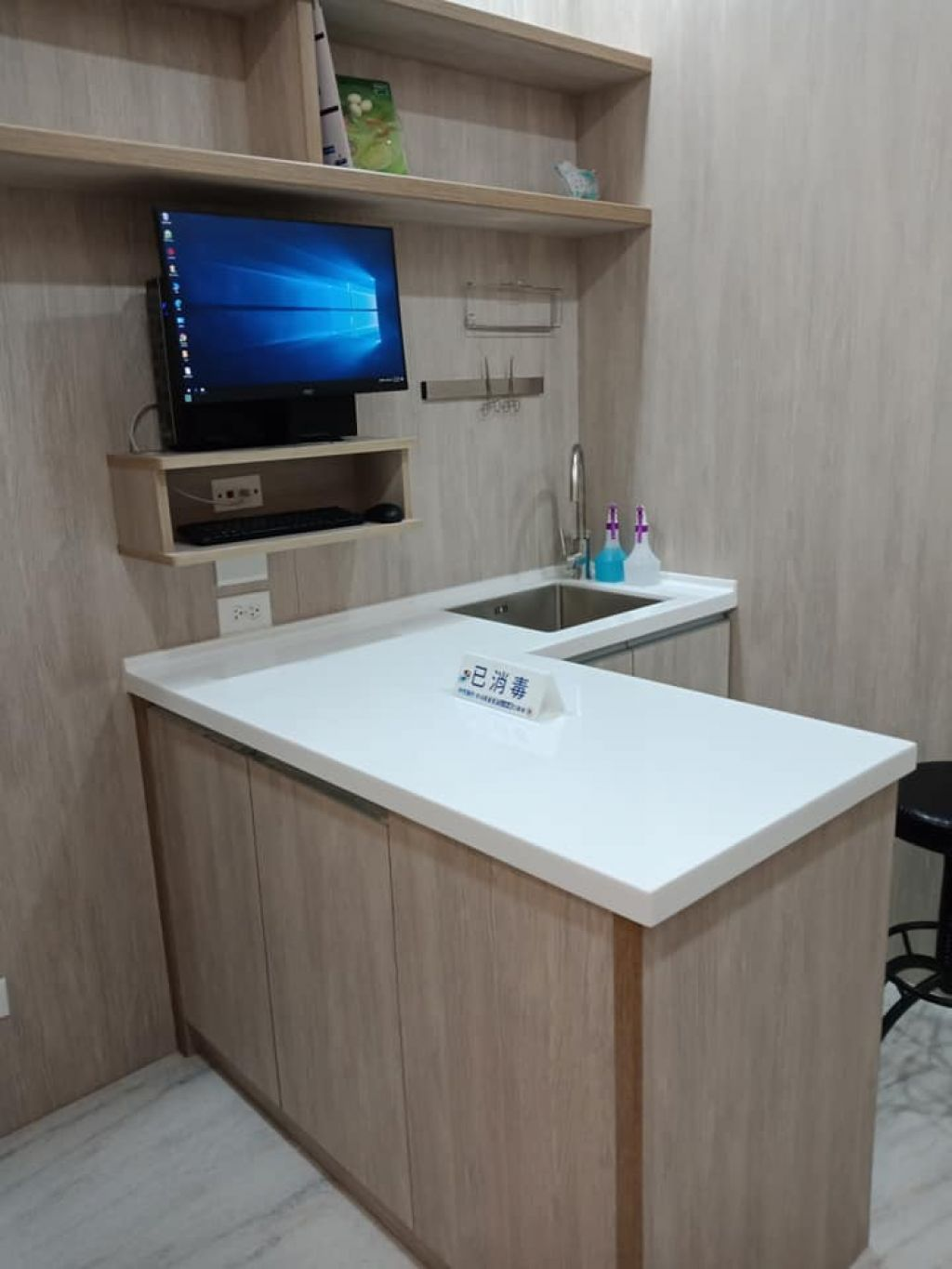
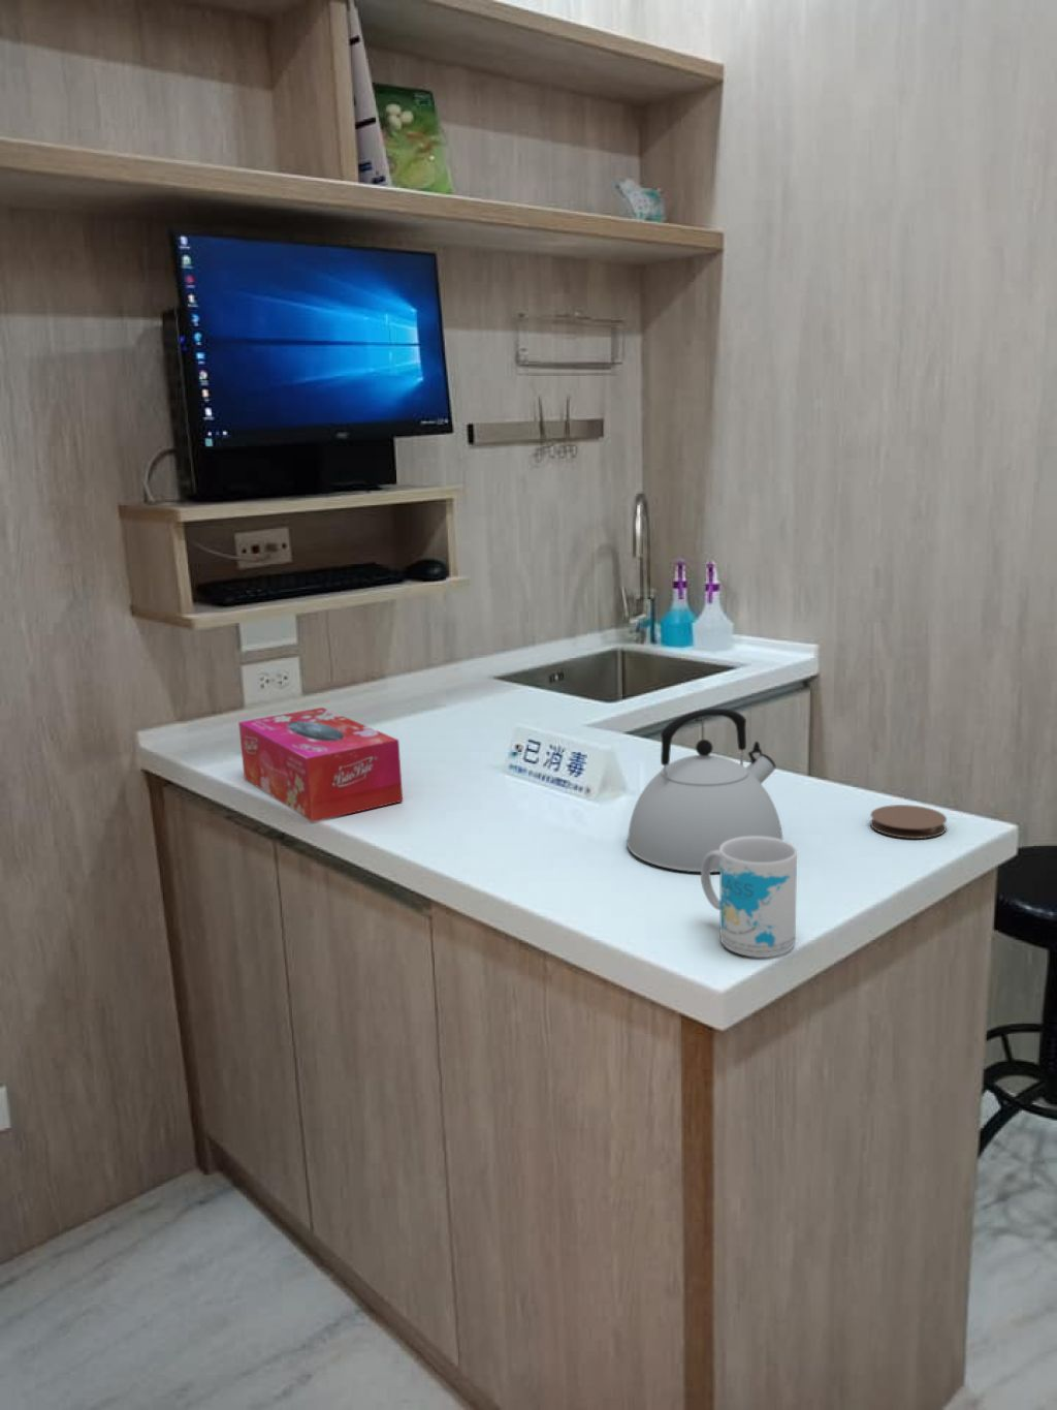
+ coaster (907, 820)
+ kettle (707, 777)
+ tissue box (316, 760)
+ mug (743, 890)
